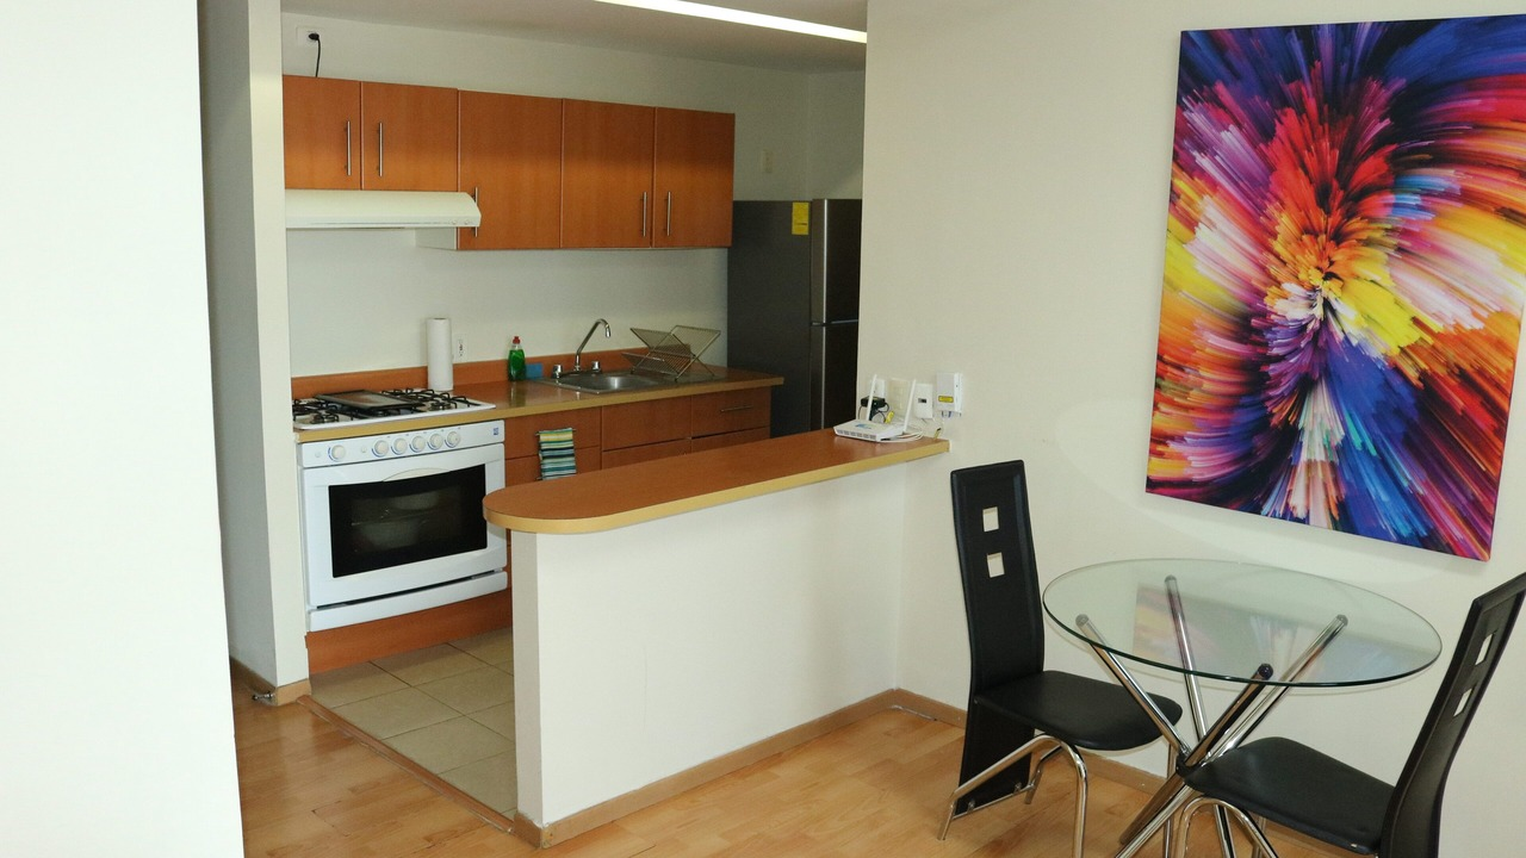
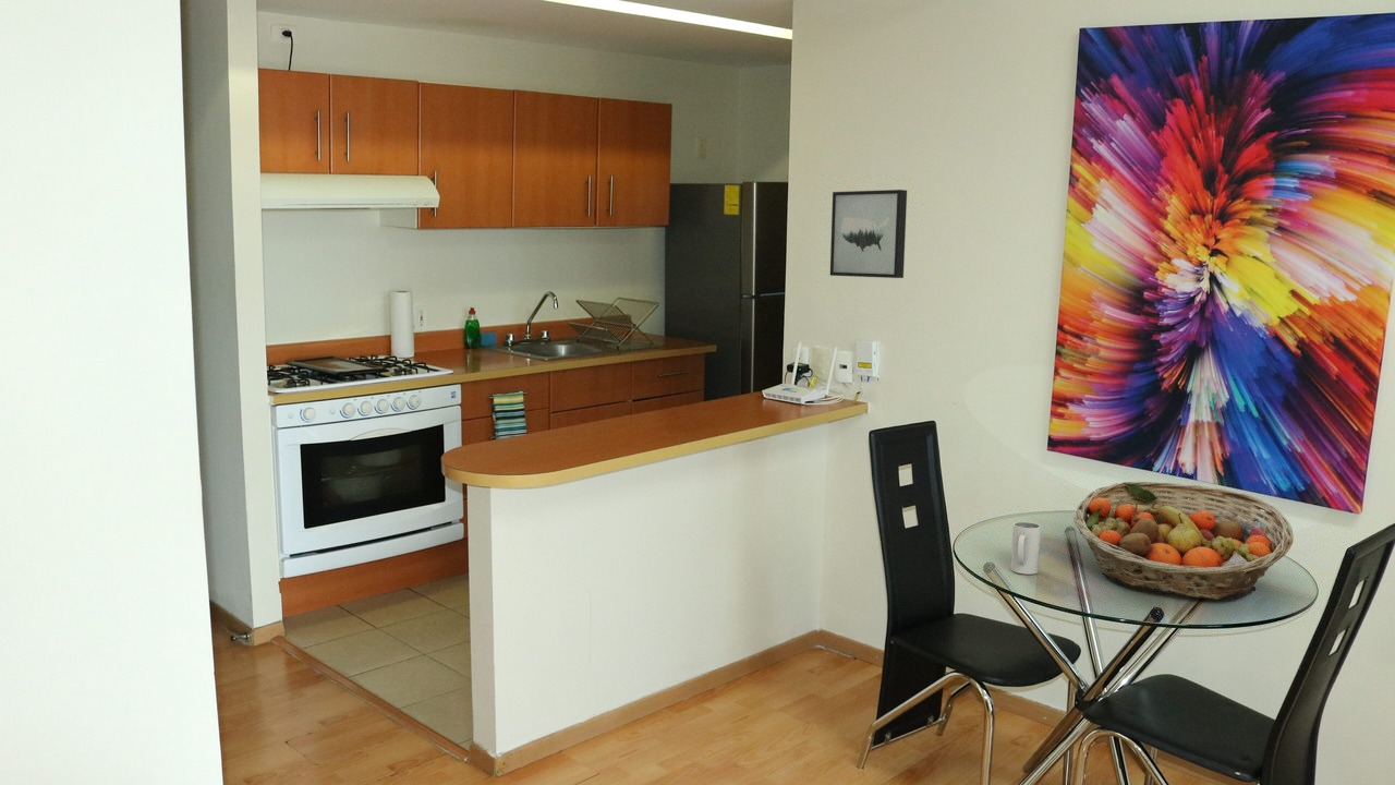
+ wall art (866, 233)
+ mug (1023, 548)
+ fruit basket (1178, 538)
